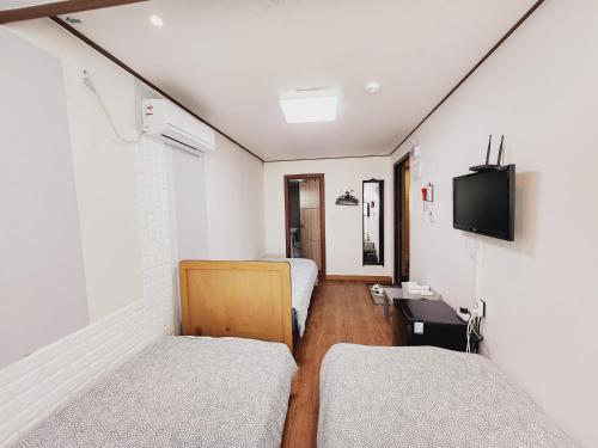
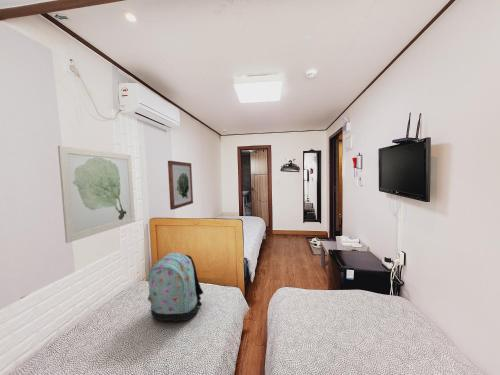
+ backpack (174, 285)
+ wall art (104, 191)
+ wall art (181, 184)
